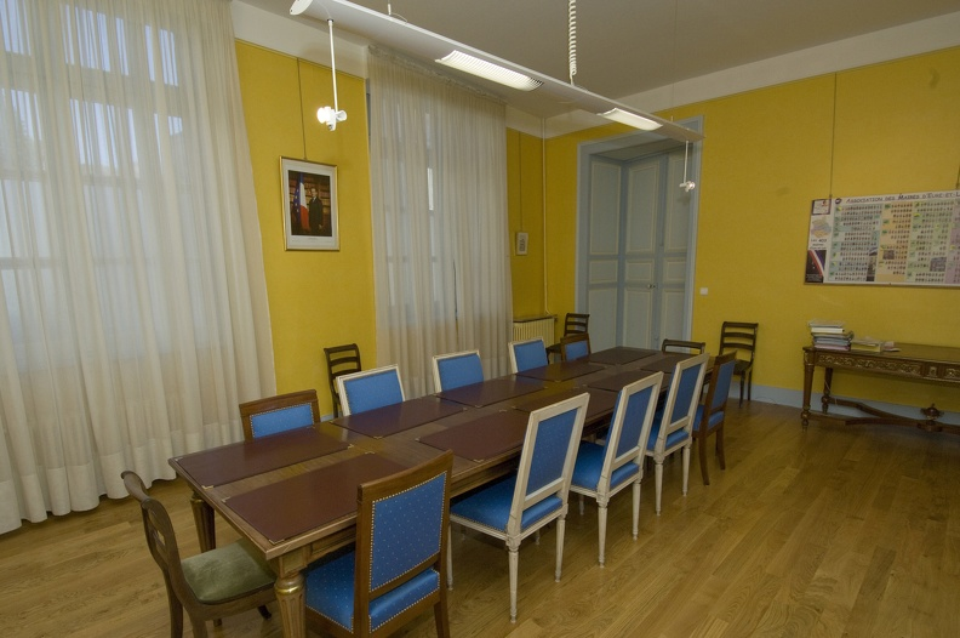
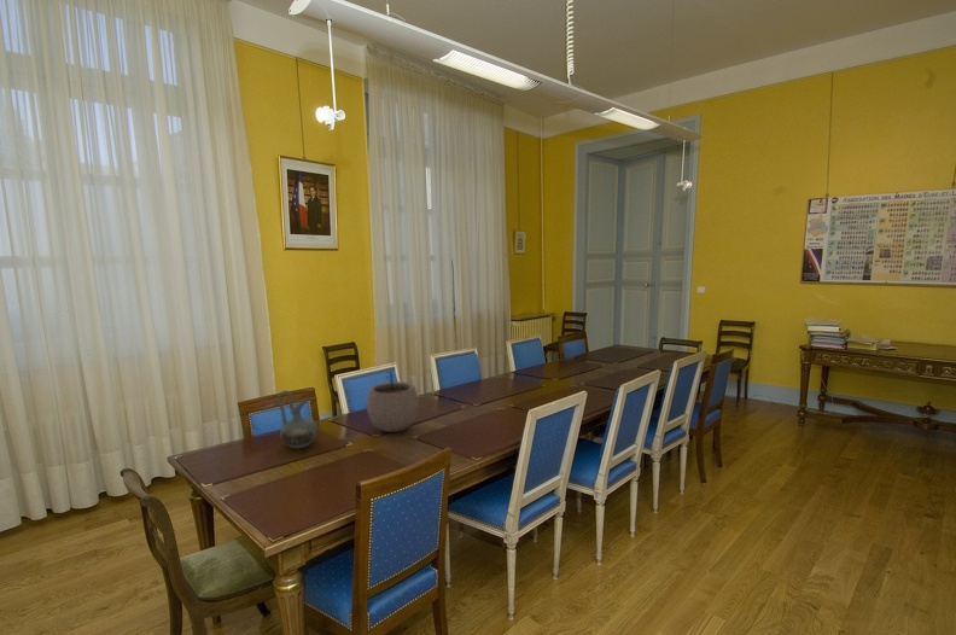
+ plant pot (392, 398)
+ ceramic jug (297, 416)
